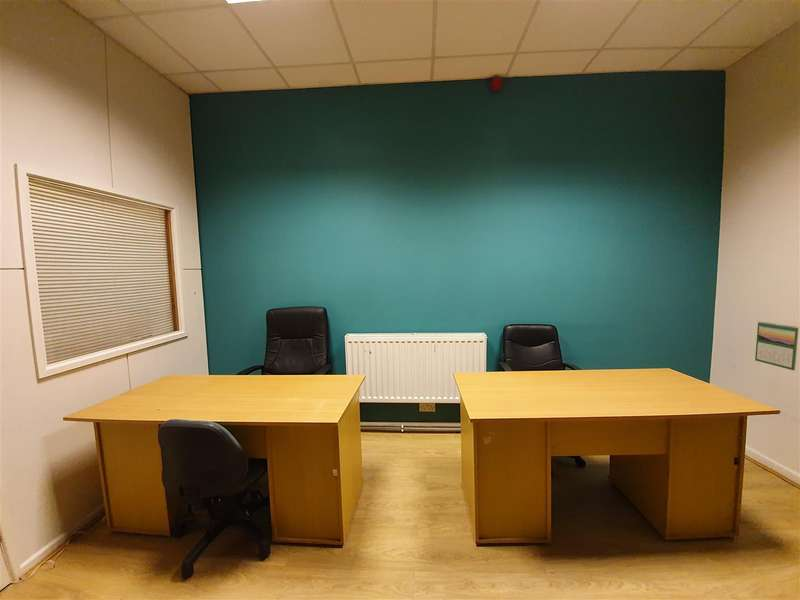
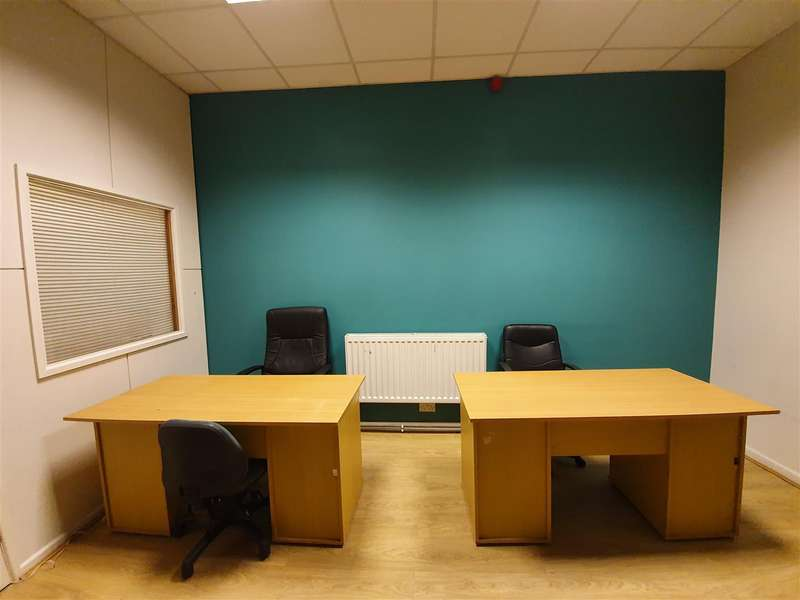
- calendar (775, 344)
